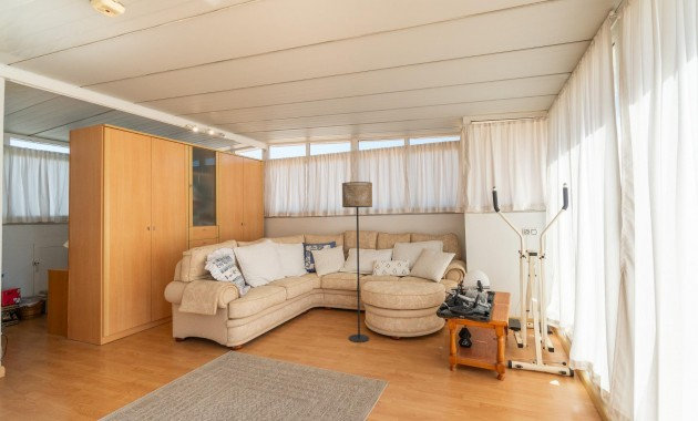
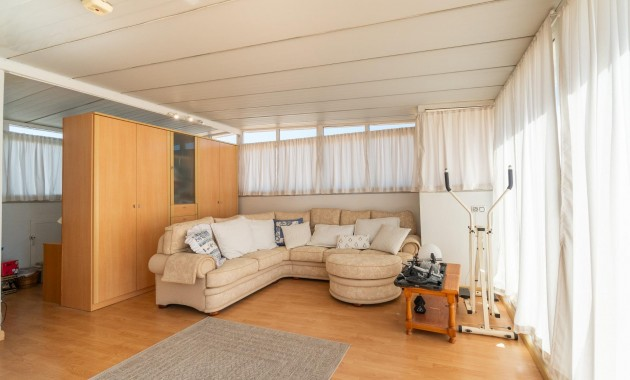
- floor lamp (358, 260)
